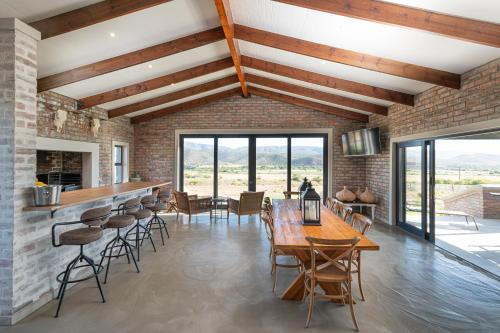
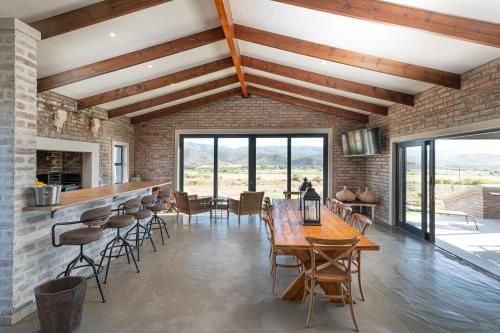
+ waste bin (61, 306)
